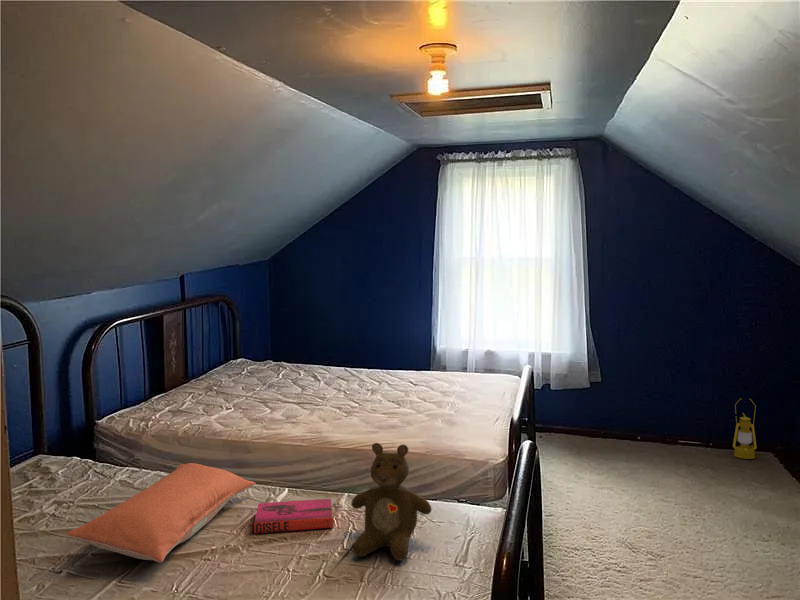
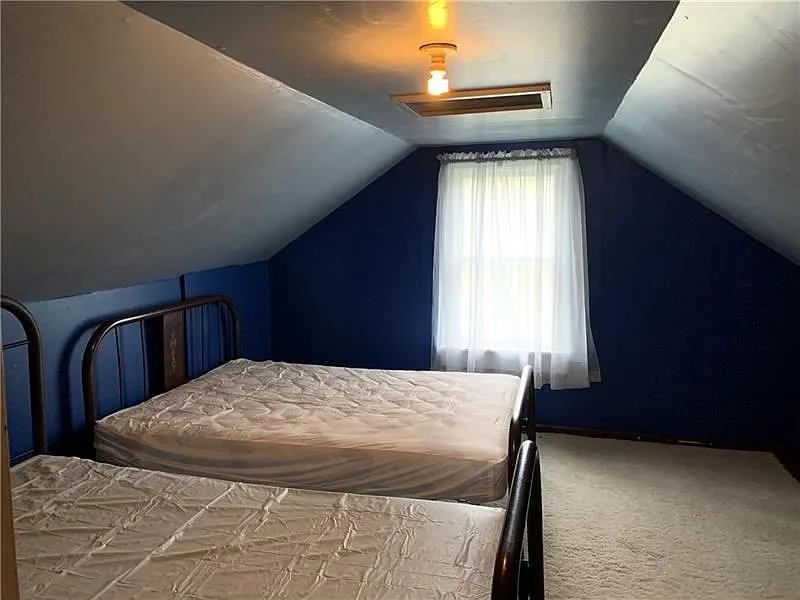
- hardback book (294, 515)
- pillow (172, 506)
- lantern (744, 427)
- teddy bear (386, 497)
